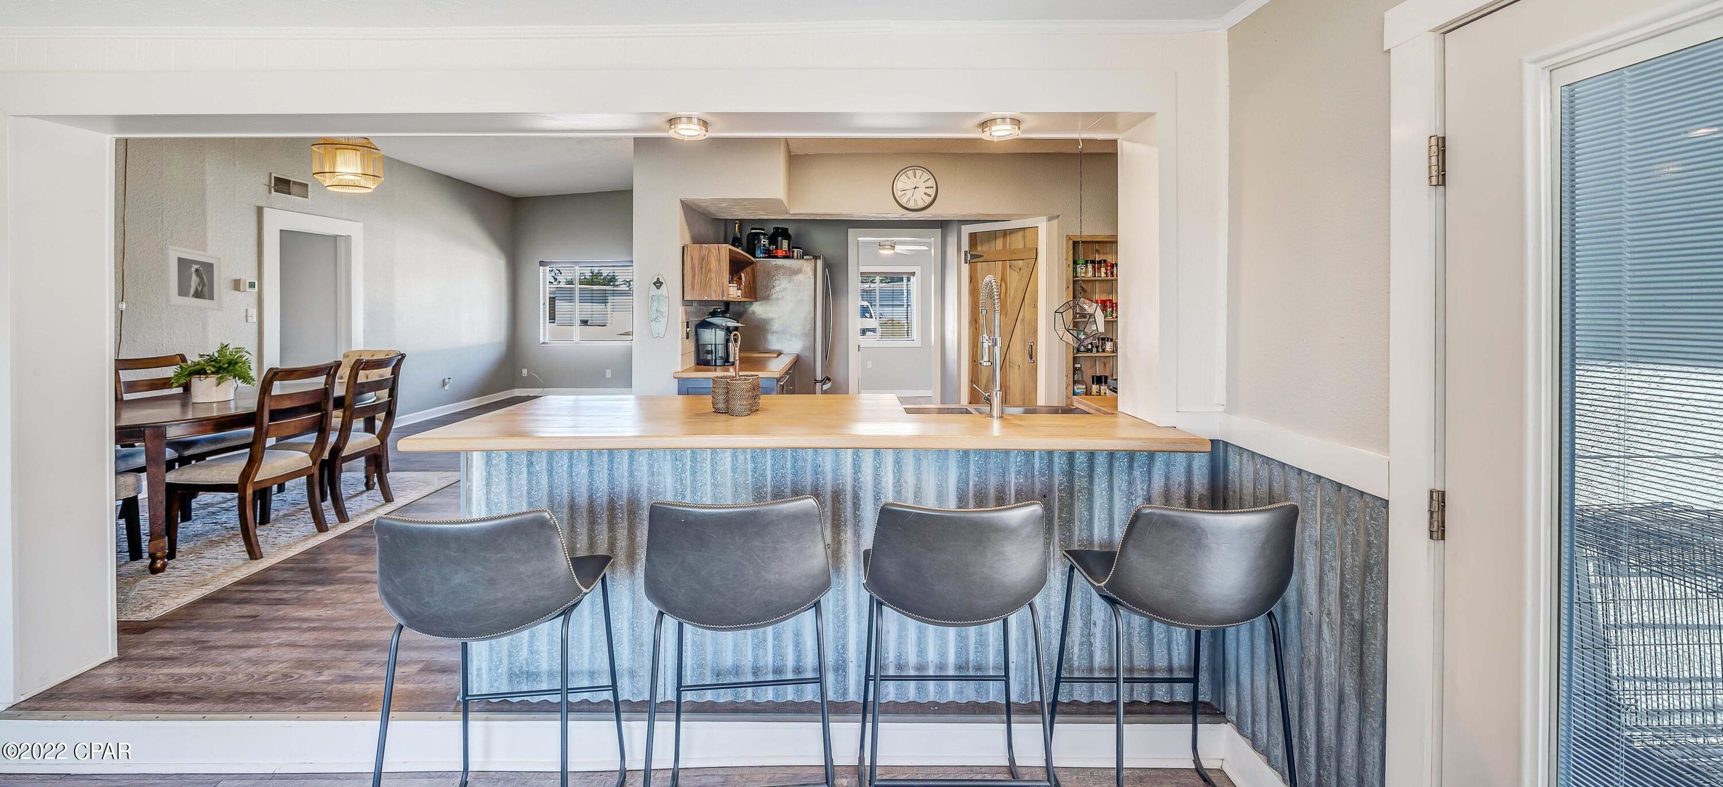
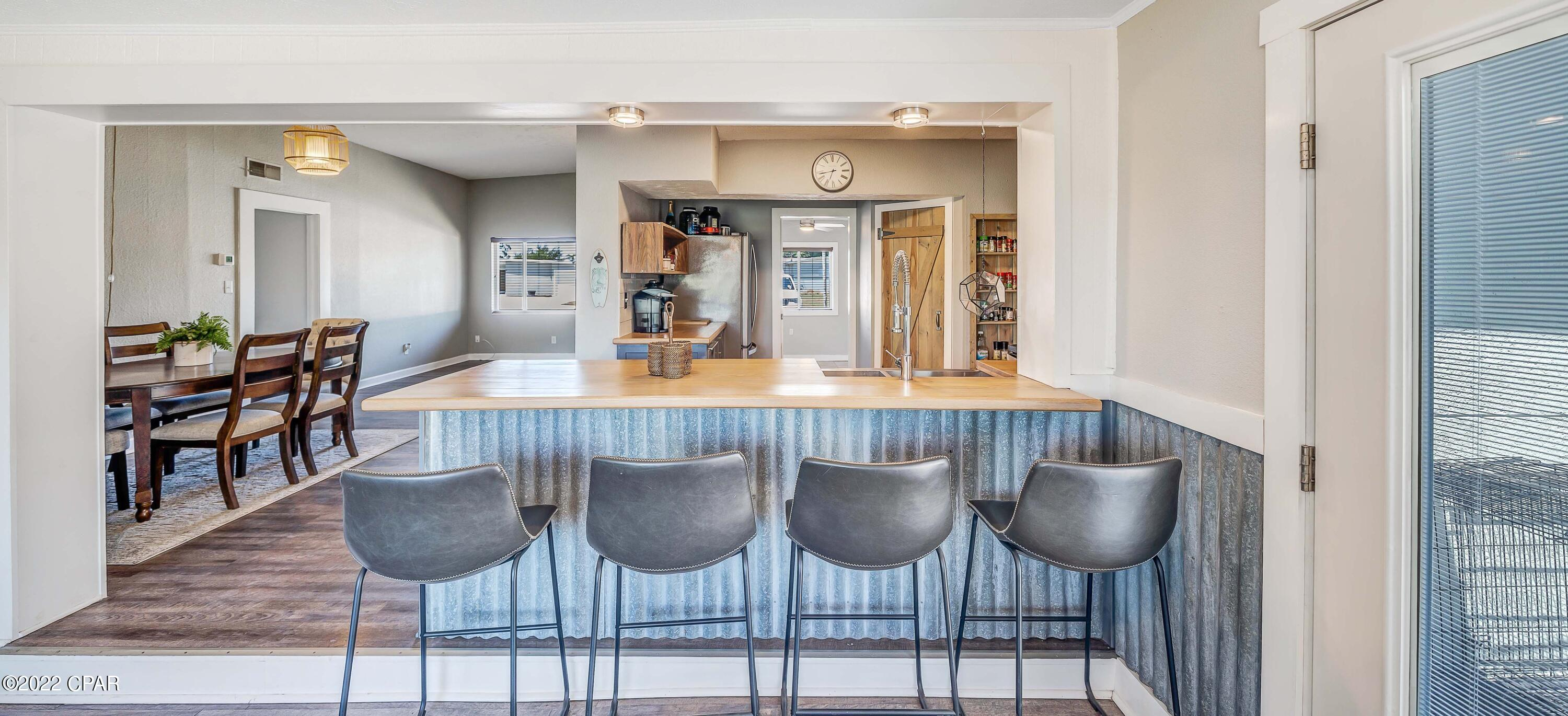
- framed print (196, 279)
